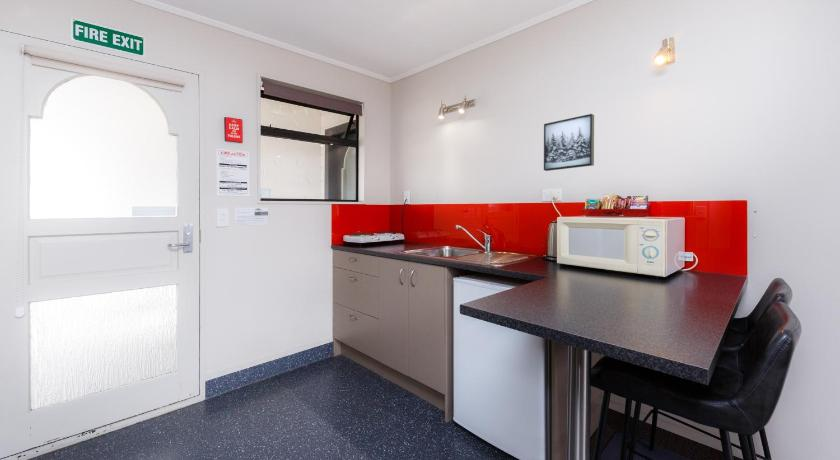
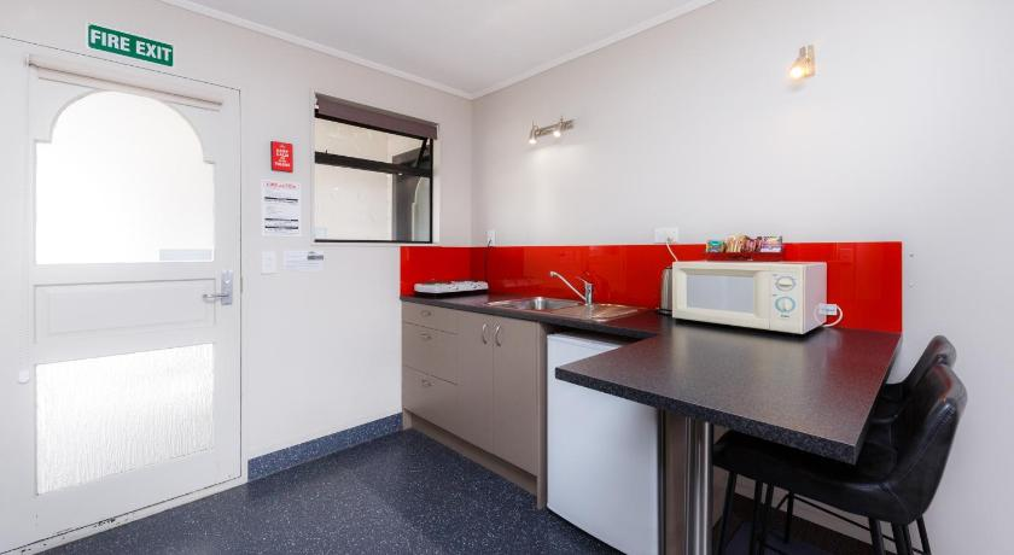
- wall art (567, 143)
